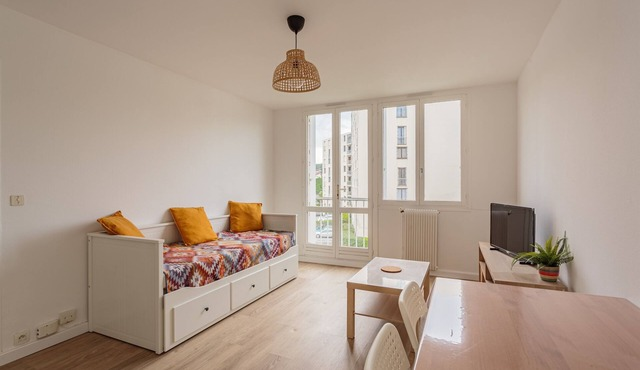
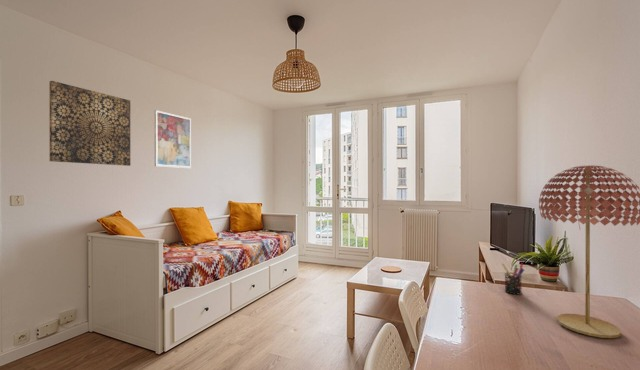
+ table lamp (587, 246)
+ pen holder (514, 276)
+ wall art (94, 127)
+ wall art (173, 141)
